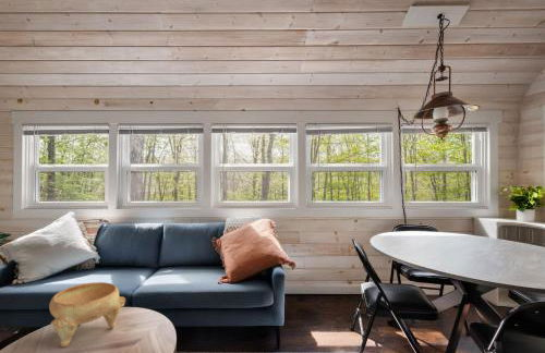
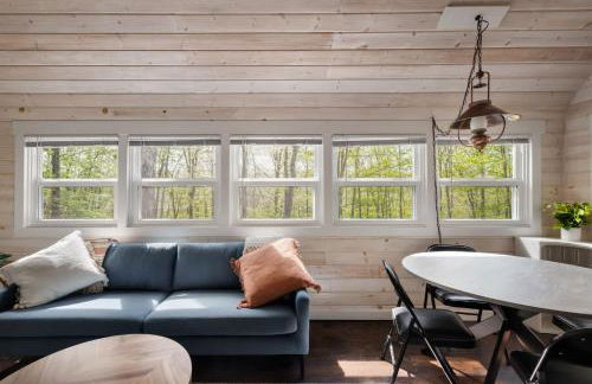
- decorative bowl (82, 313)
